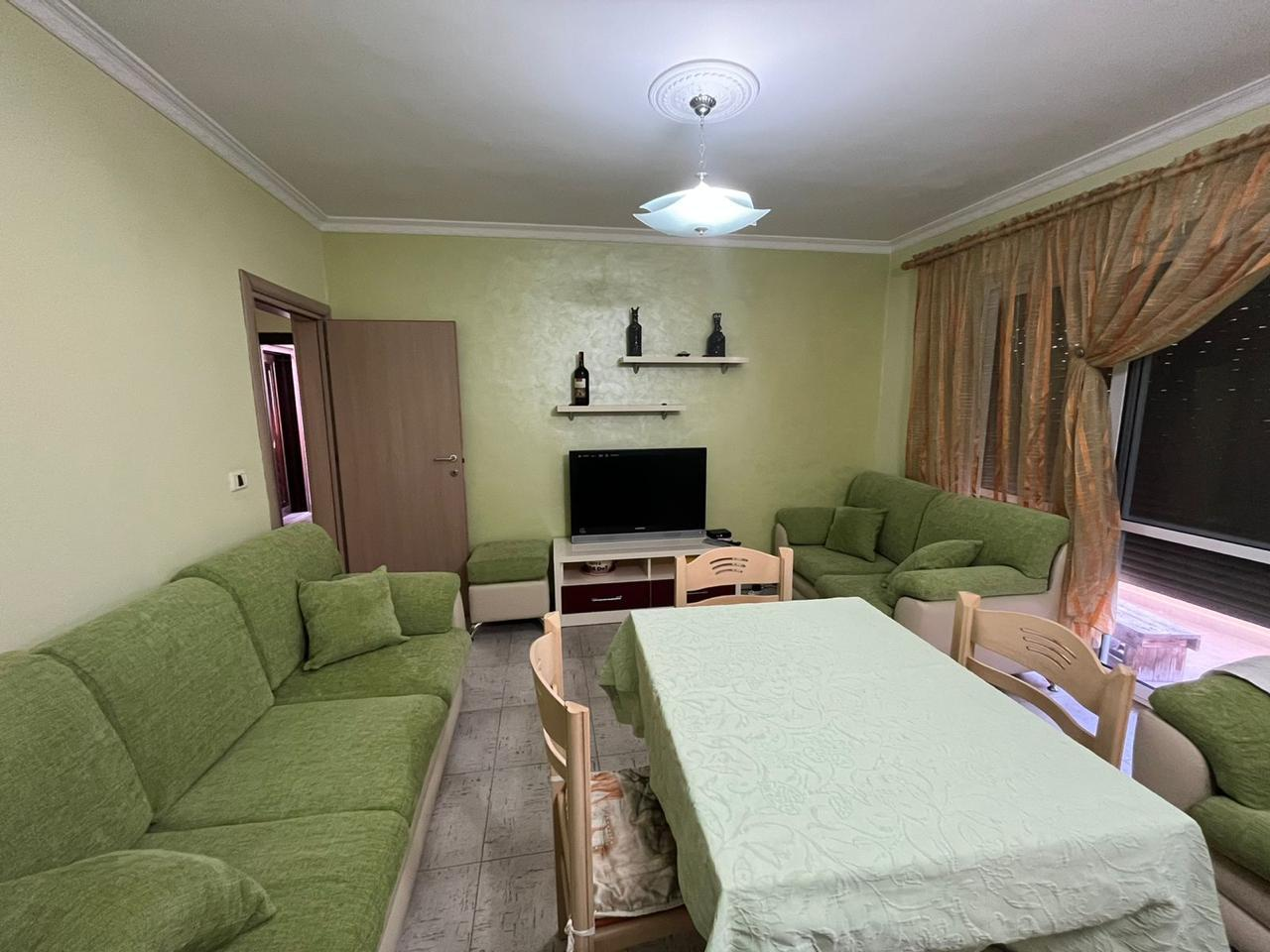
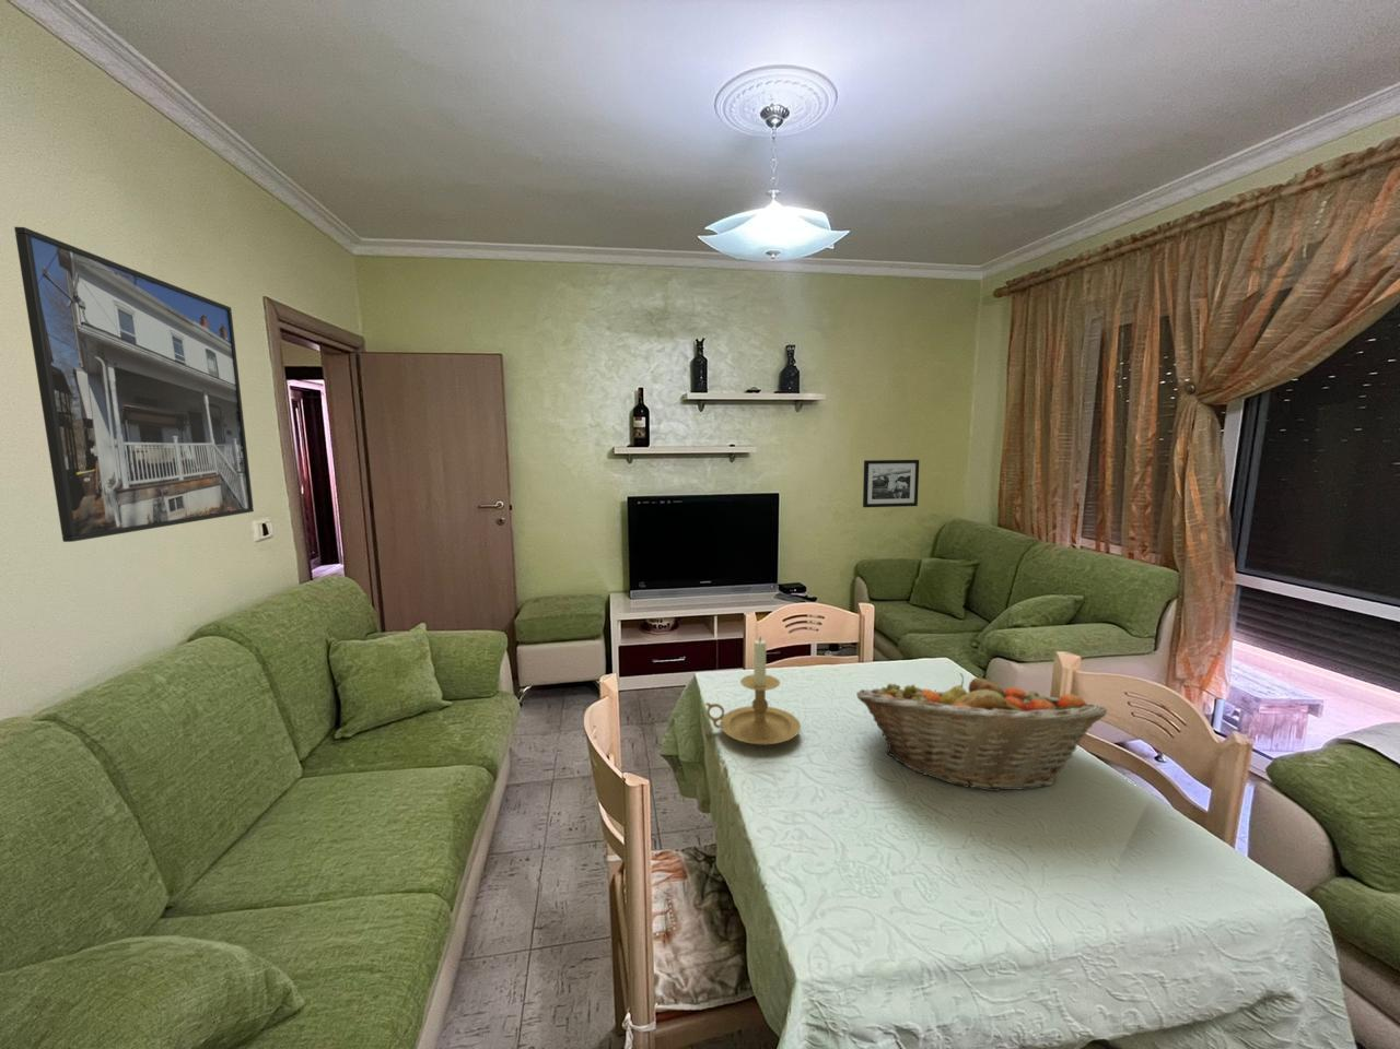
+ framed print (162, 402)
+ fruit basket (971, 717)
+ candle holder (760, 685)
+ picture frame (891, 483)
